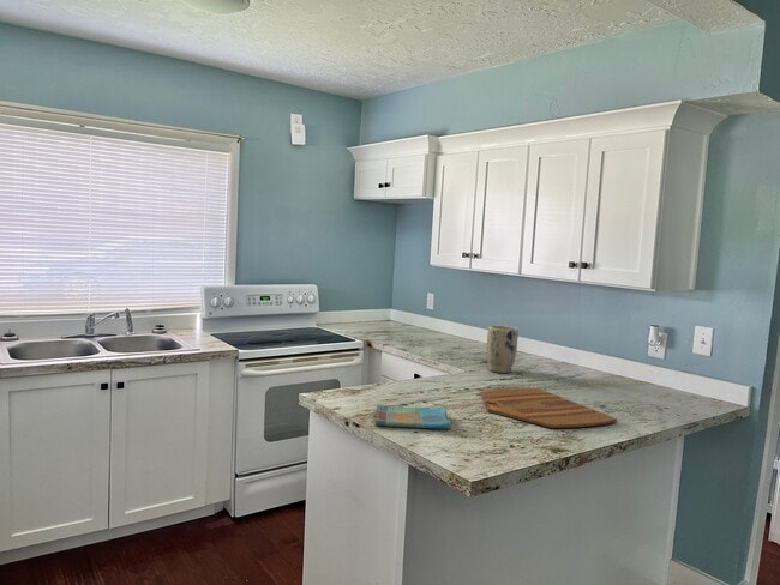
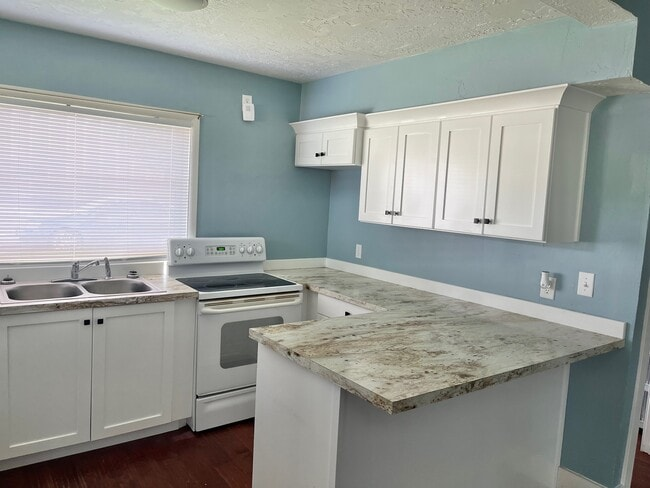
- cutting board (532, 404)
- dish towel (412, 416)
- plant pot (500, 349)
